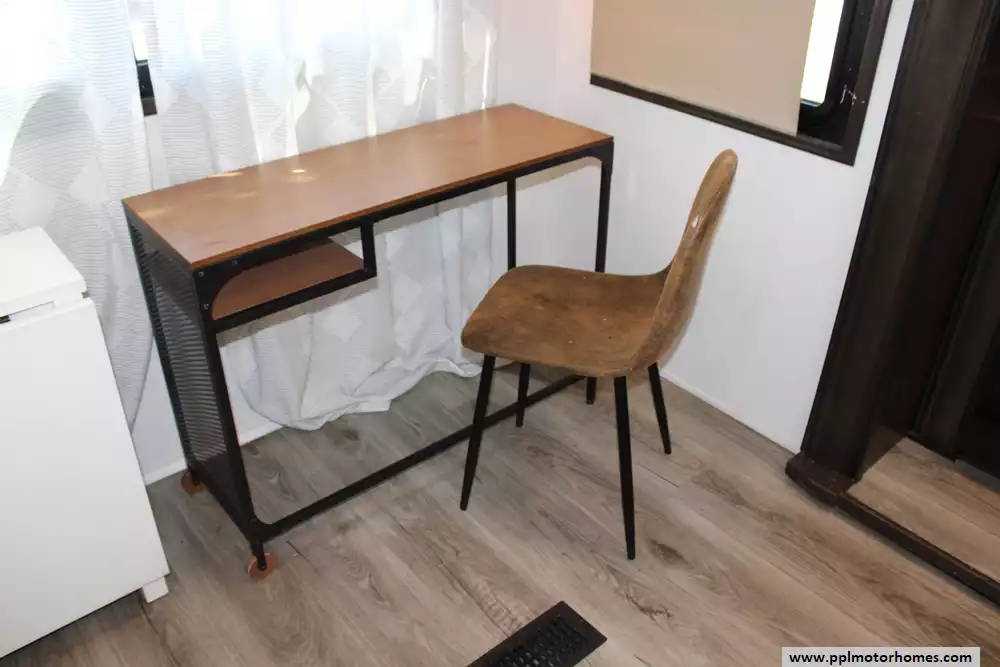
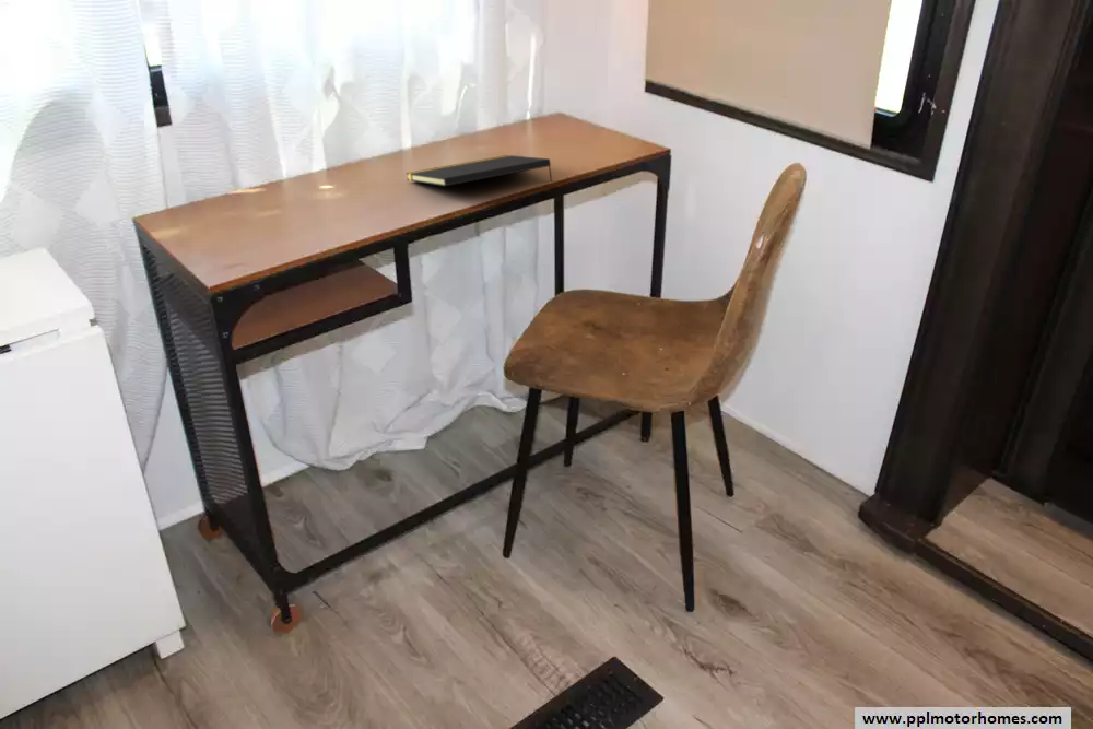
+ notepad (478, 169)
